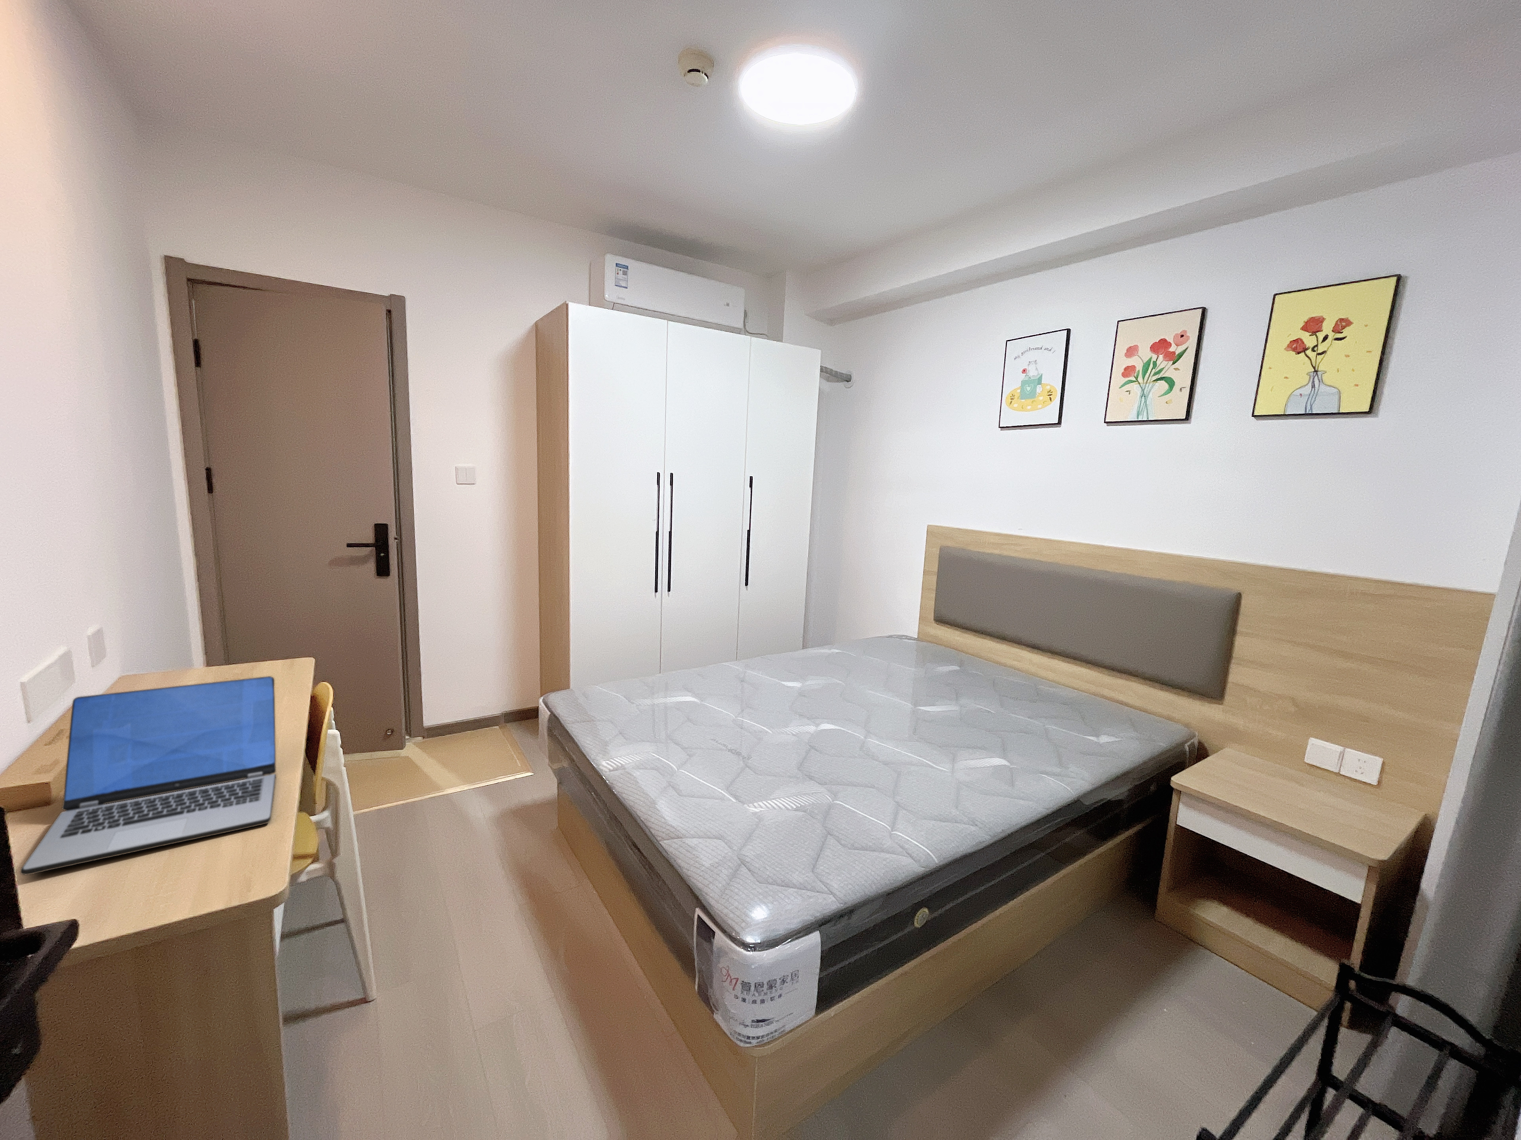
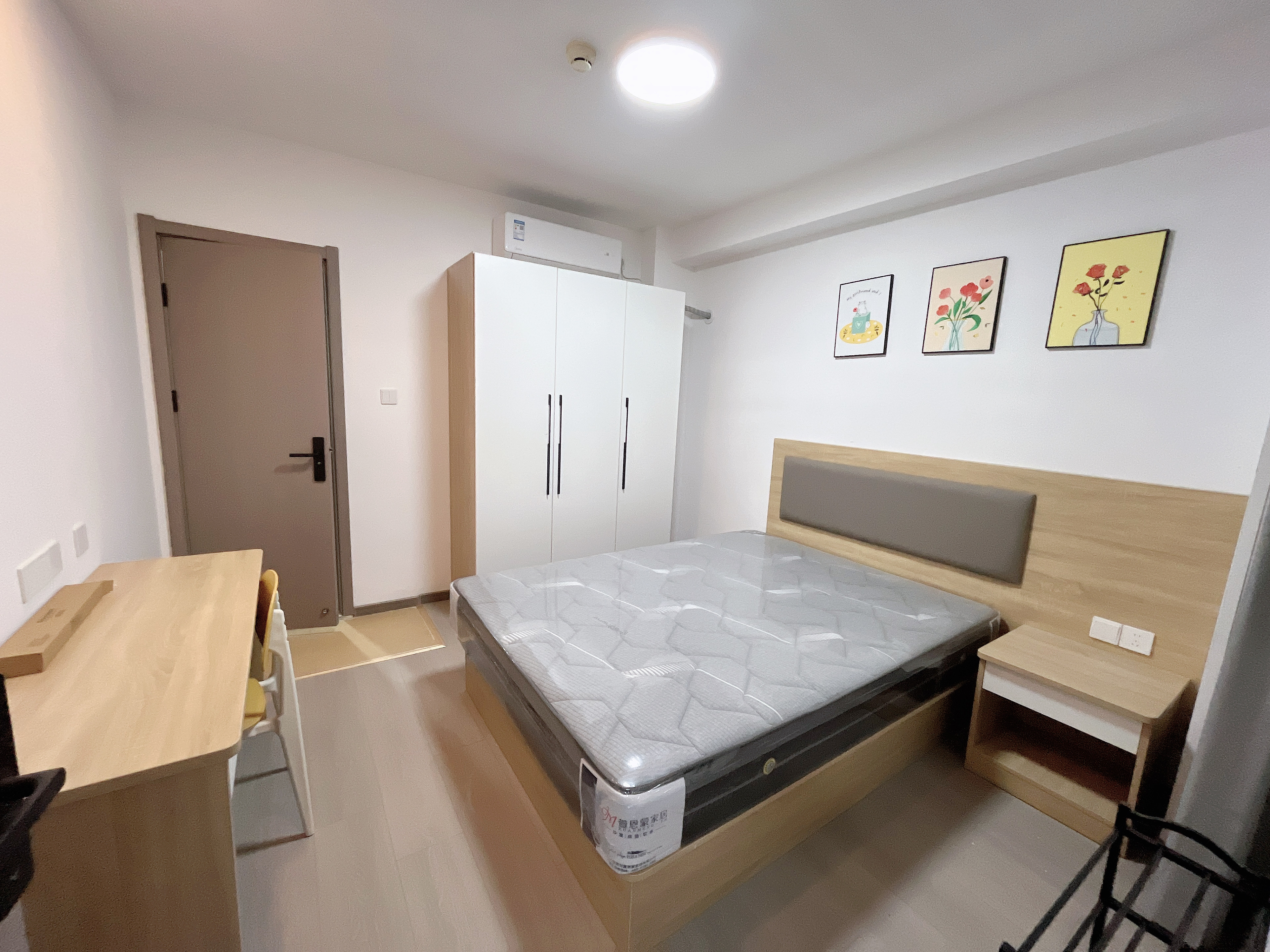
- laptop (170, 759)
